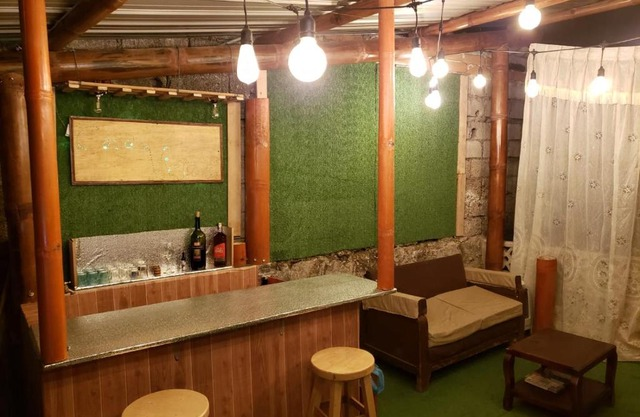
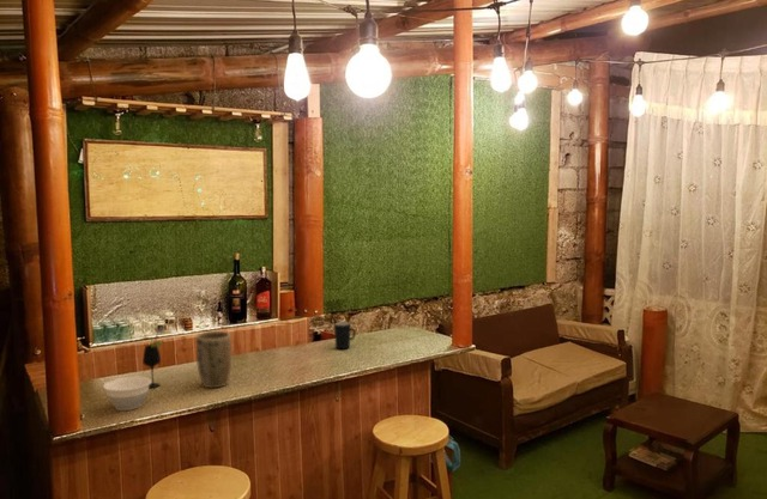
+ wine glass (152, 360)
+ plant pot (213, 359)
+ bowl (128, 394)
+ mug (345, 335)
